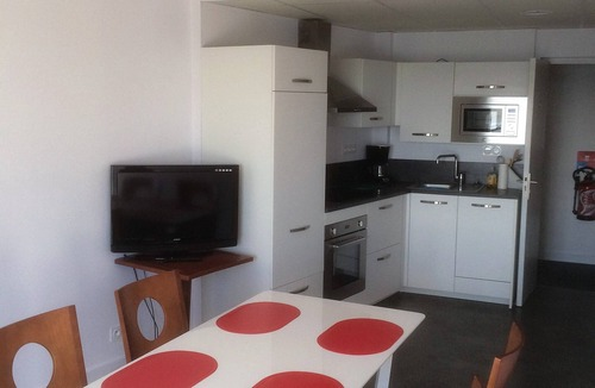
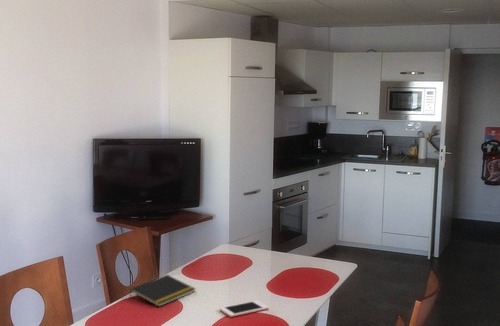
+ cell phone (244, 308)
+ notepad (163, 289)
